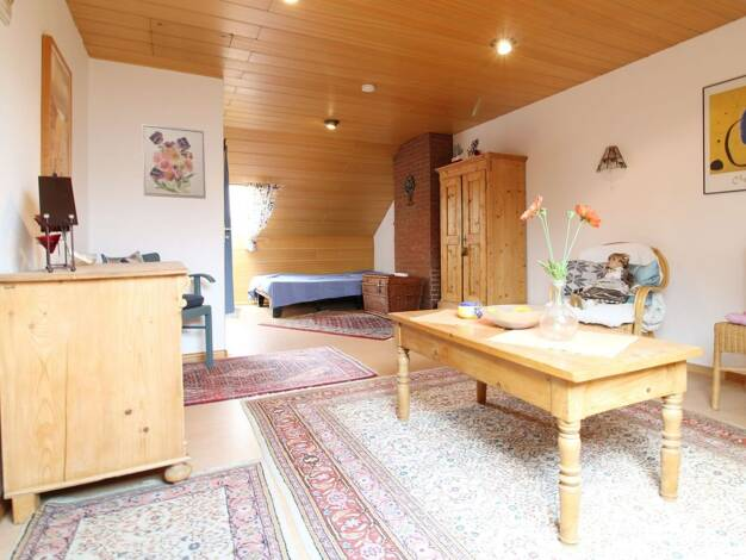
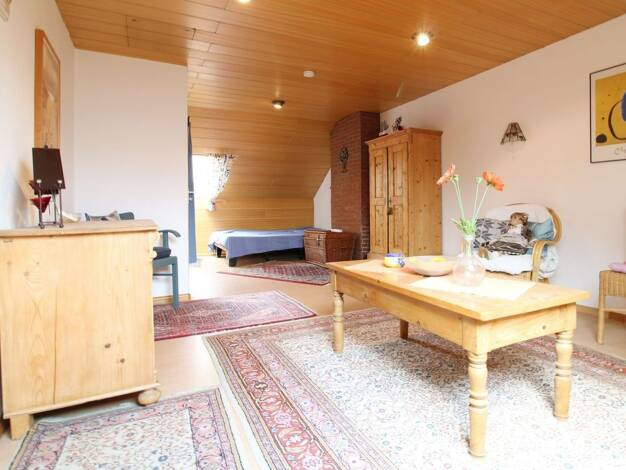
- wall art (174, 162)
